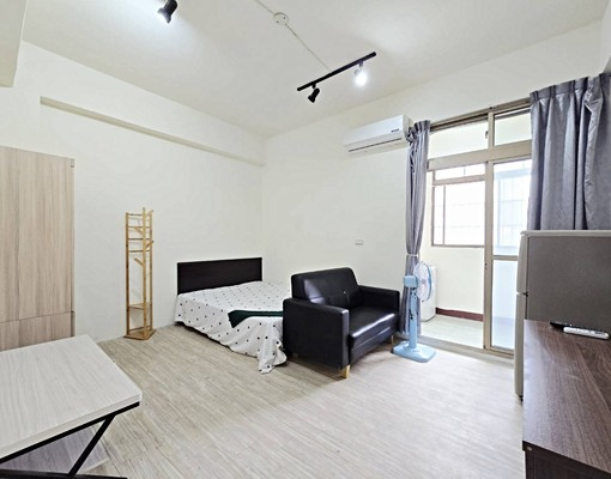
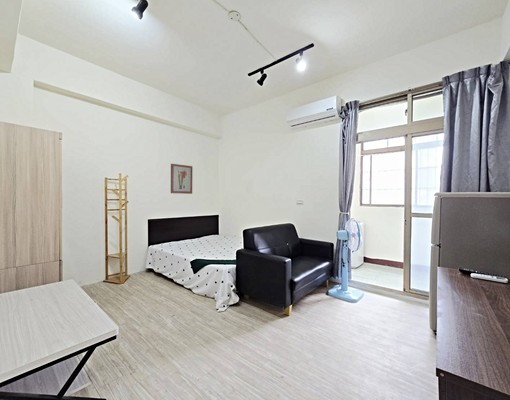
+ wall art (181, 179)
